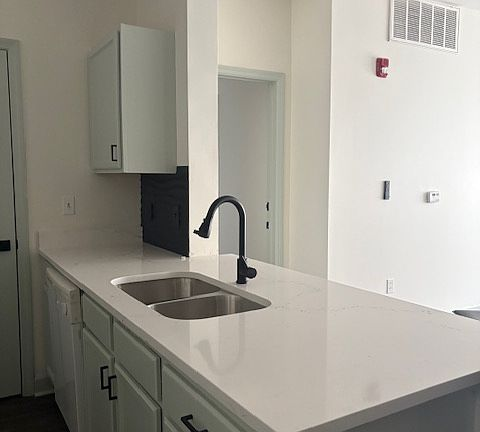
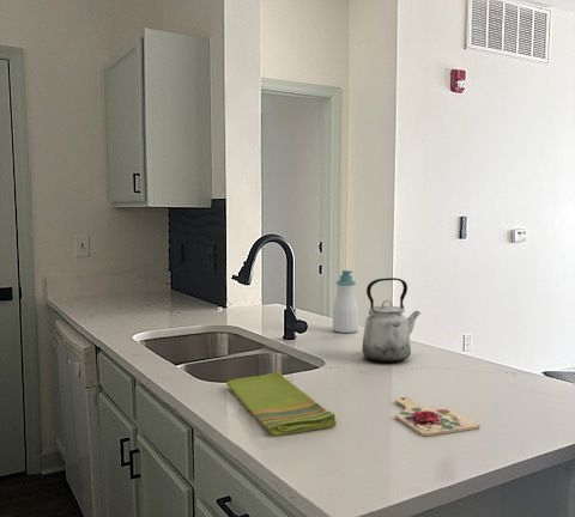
+ kettle (394, 317)
+ cutting board (424, 409)
+ soap bottle (345, 300)
+ dish towel (276, 399)
